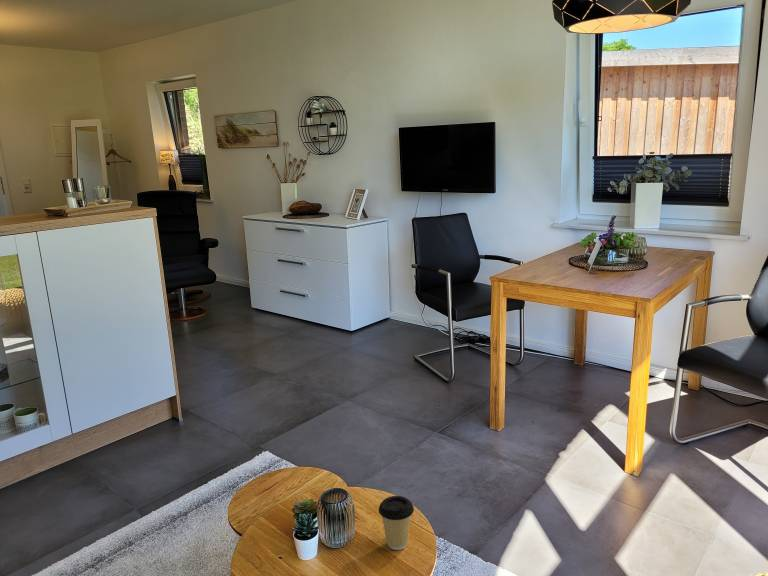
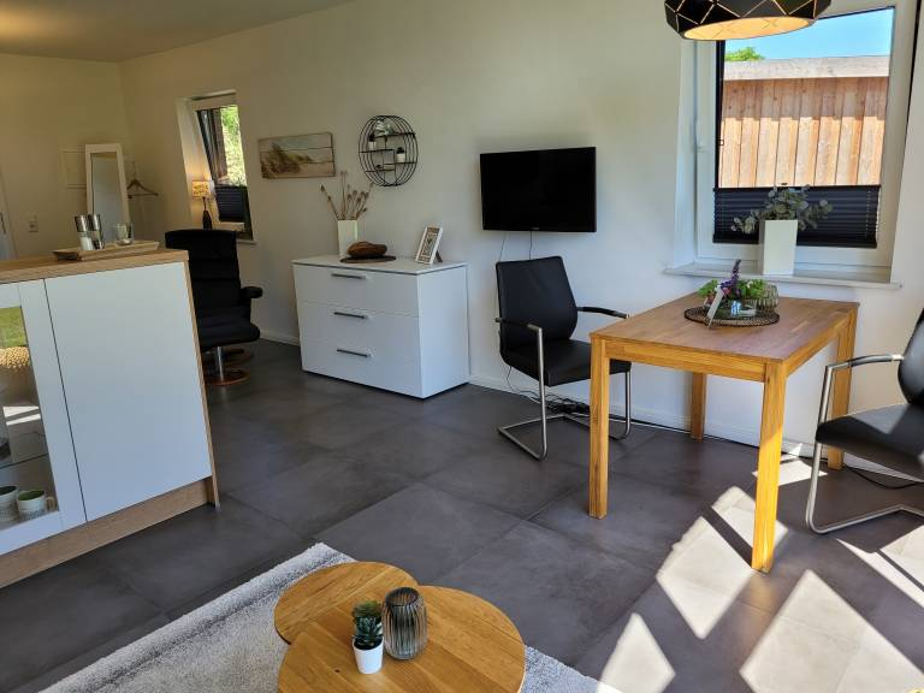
- coffee cup (396, 523)
